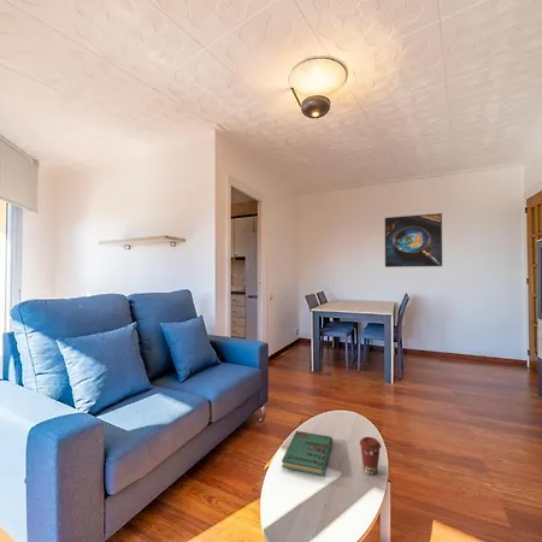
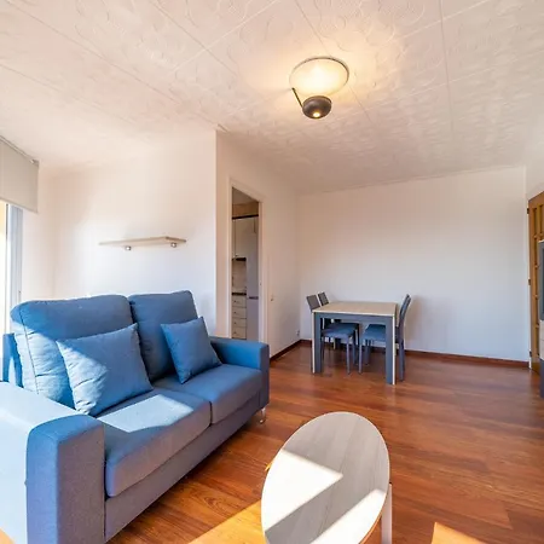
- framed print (412, 241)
- book (308, 450)
- coffee cup (370, 455)
